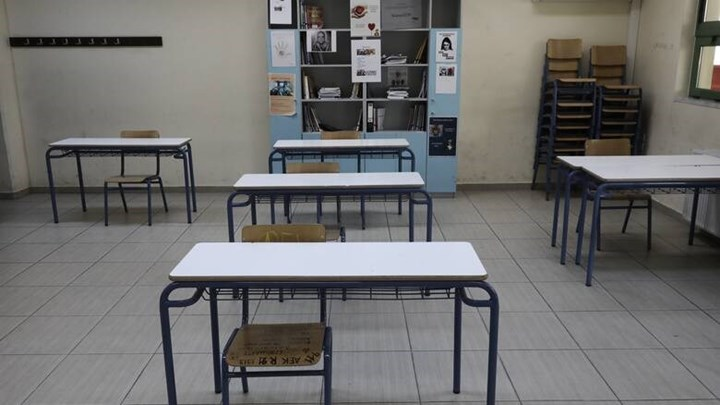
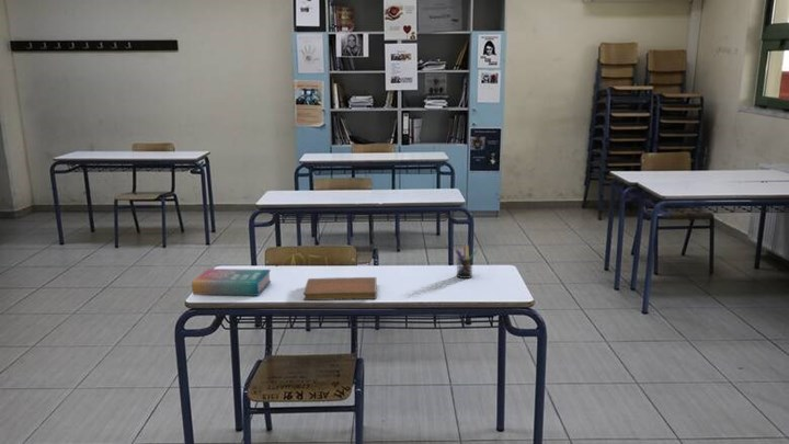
+ pen holder (466, 260)
+ notebook (341, 287)
+ book (232, 282)
